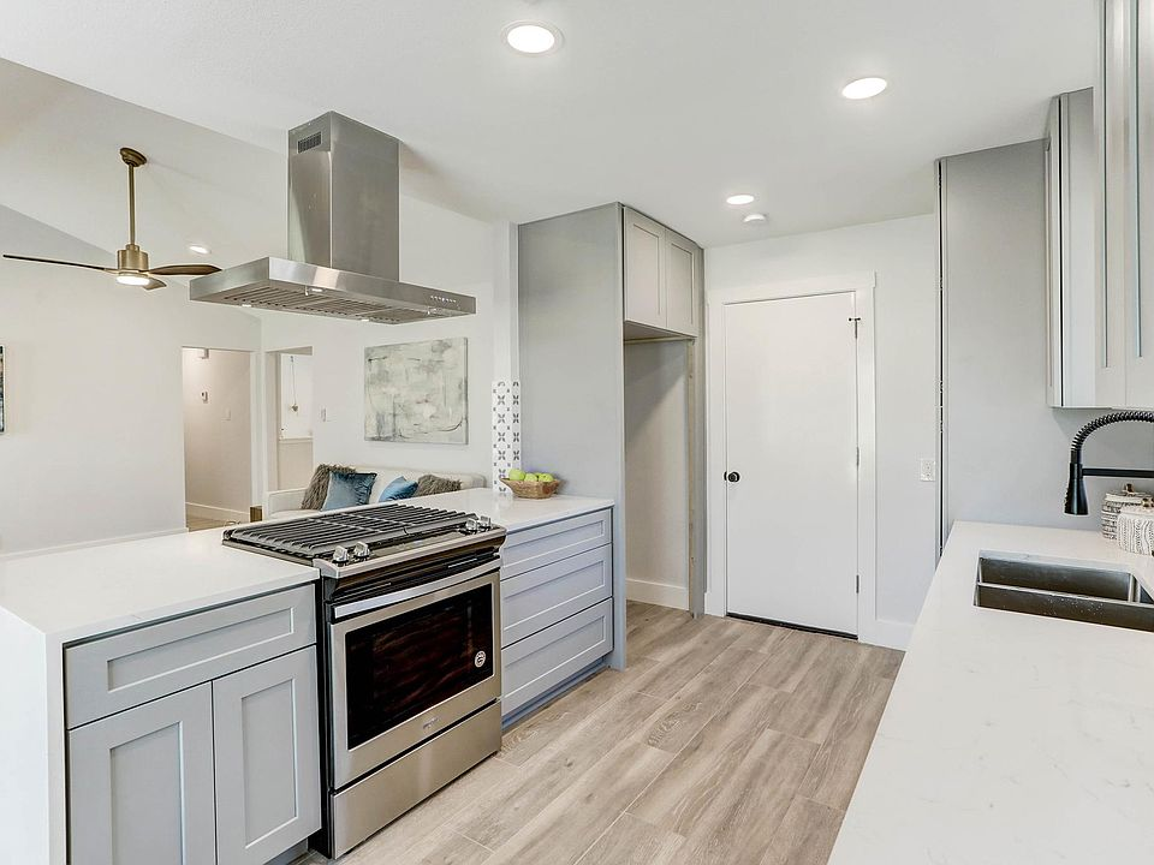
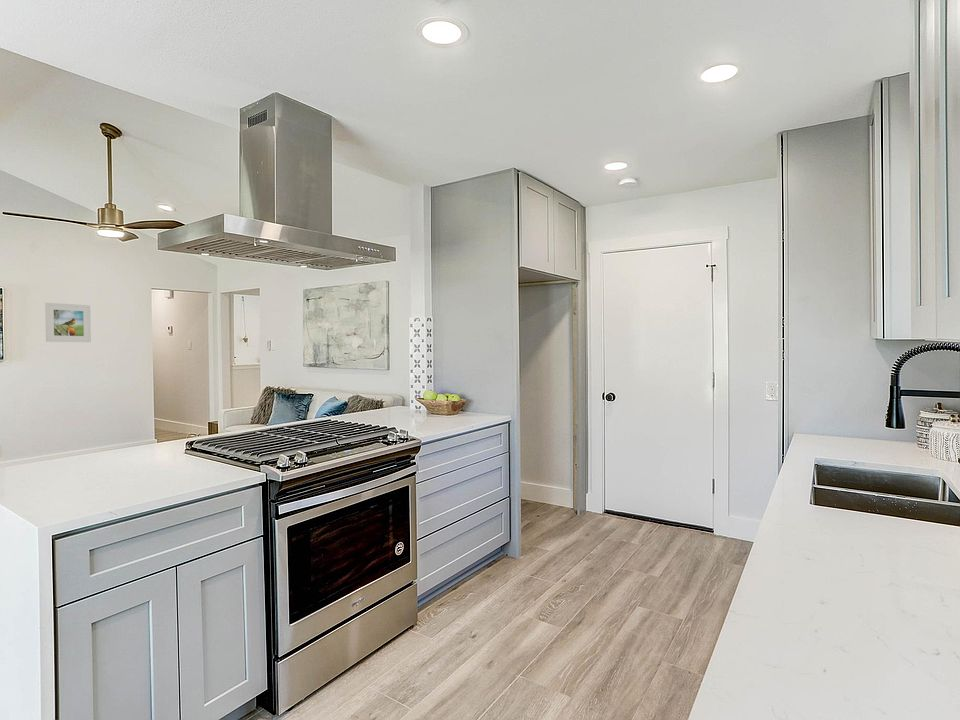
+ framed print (68, 323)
